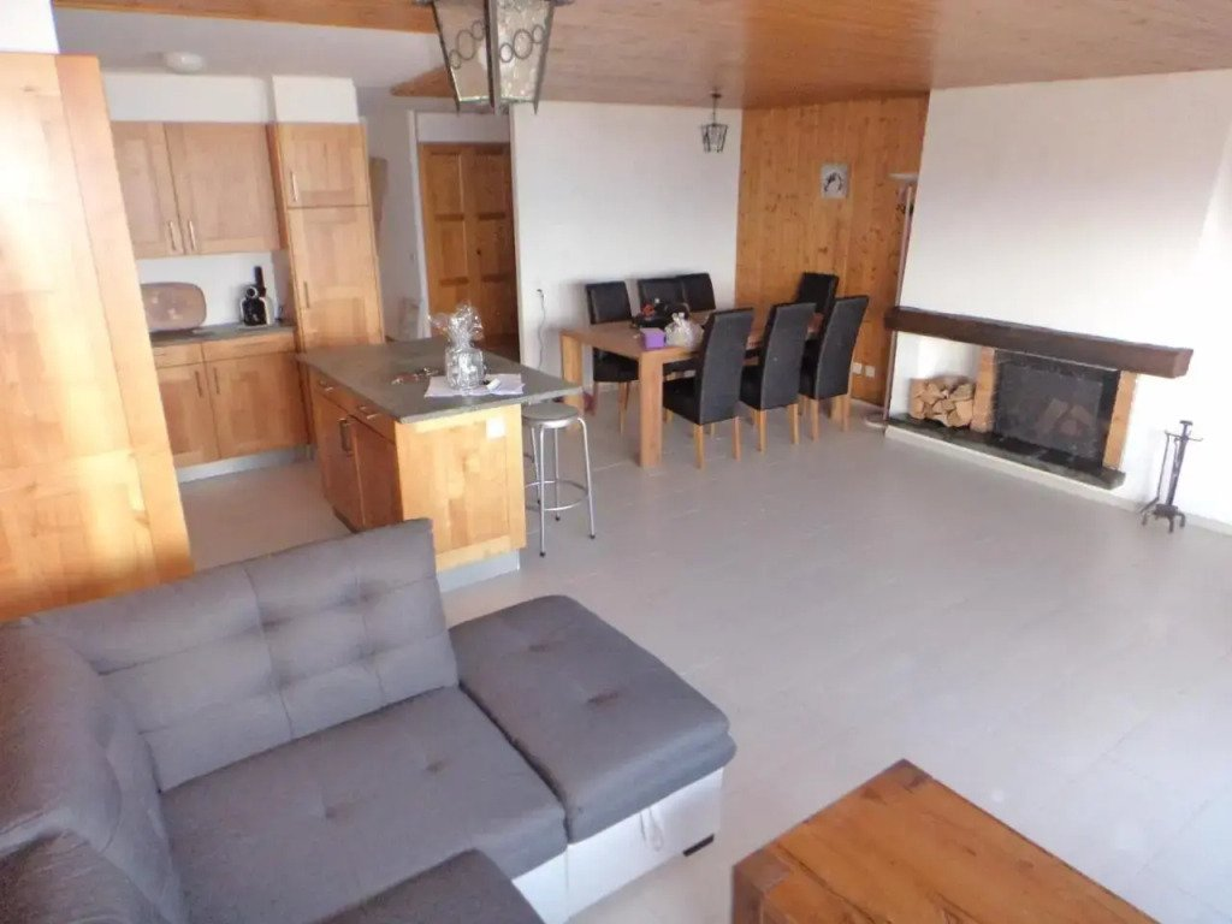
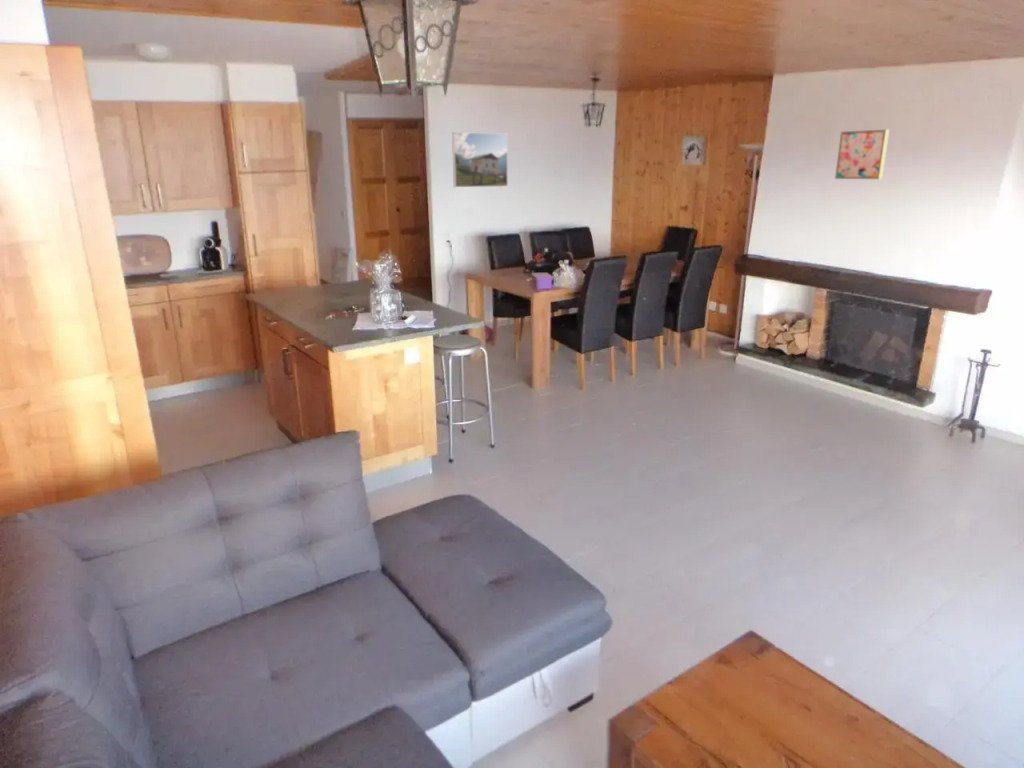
+ wall art (861, 155)
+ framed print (480, 160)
